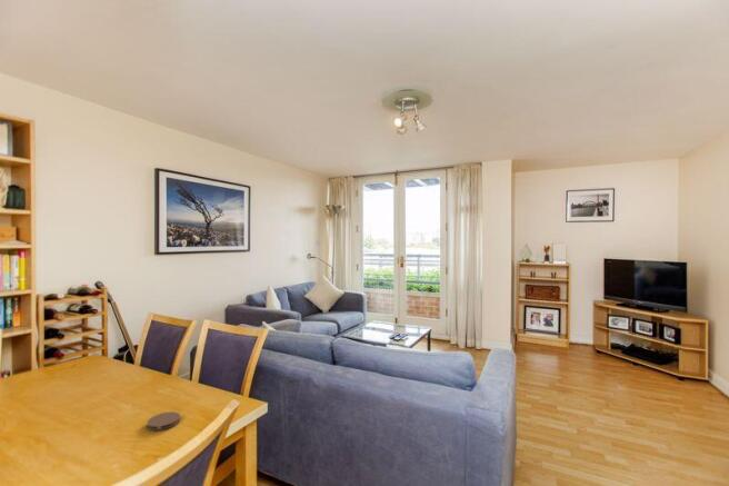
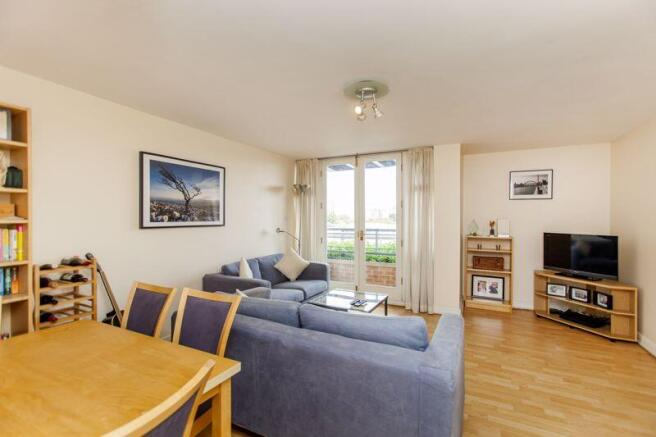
- coaster (163, 420)
